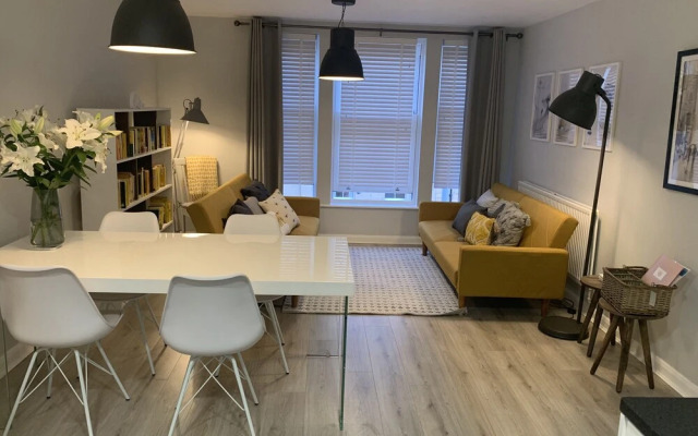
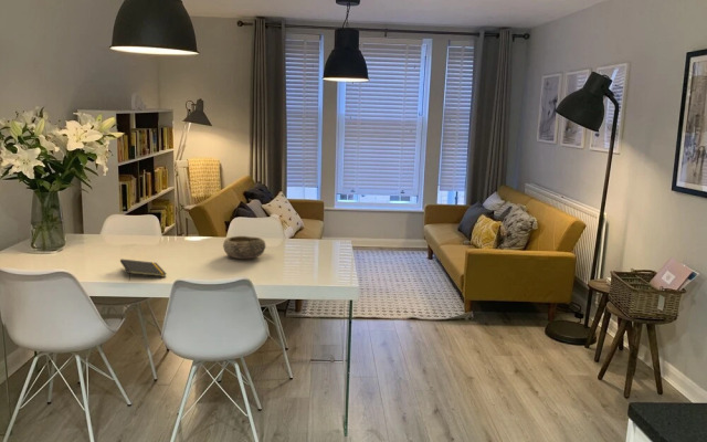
+ notepad (143, 267)
+ bowl (243, 246)
